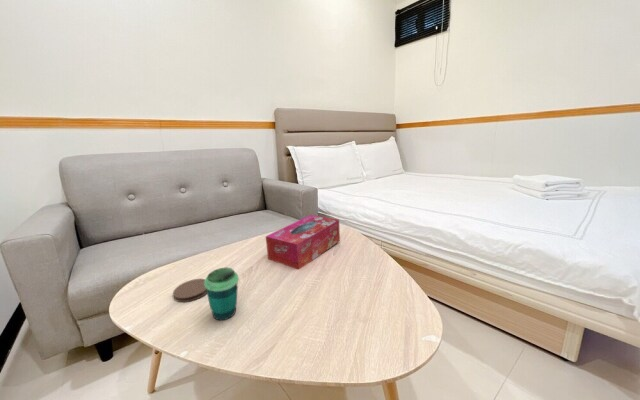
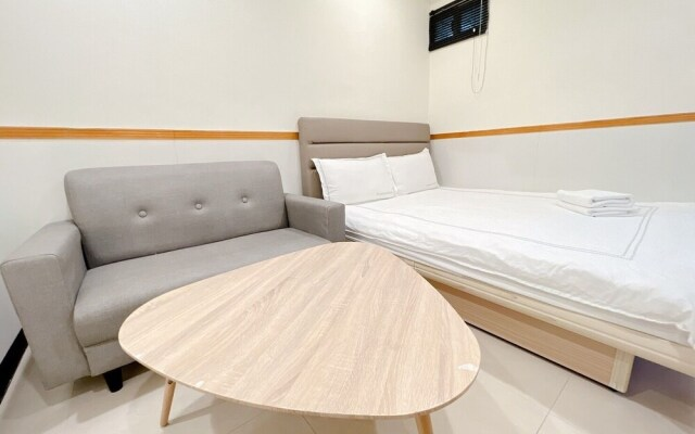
- coaster (192, 289)
- cup (224, 294)
- tissue box (305, 238)
